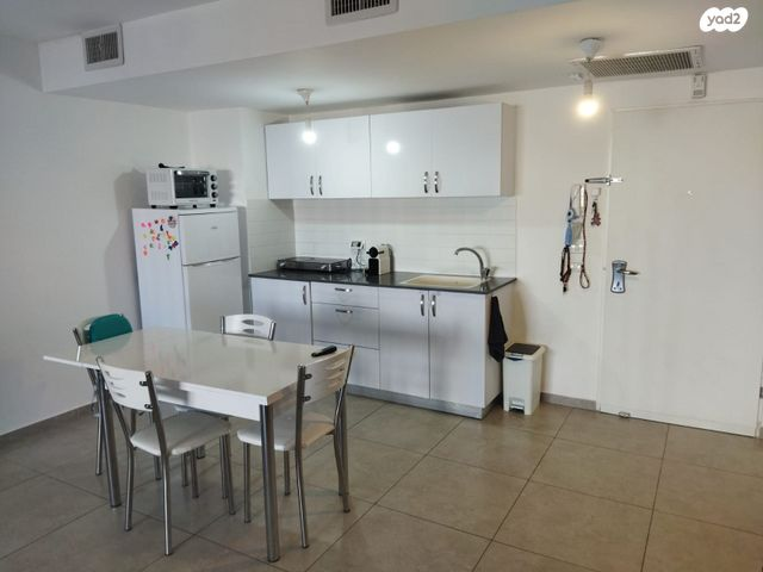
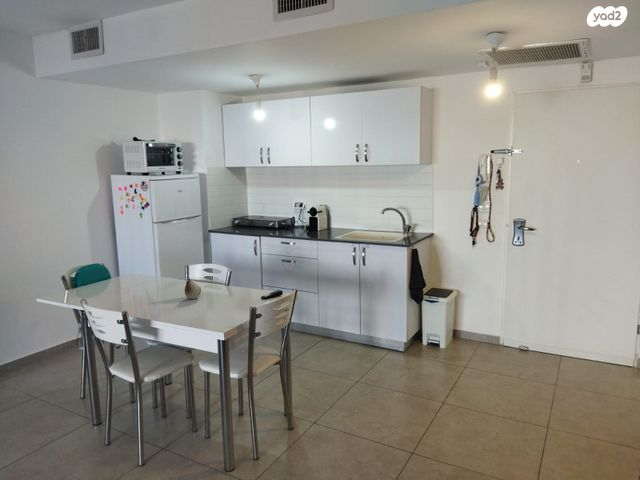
+ fruit (192, 288)
